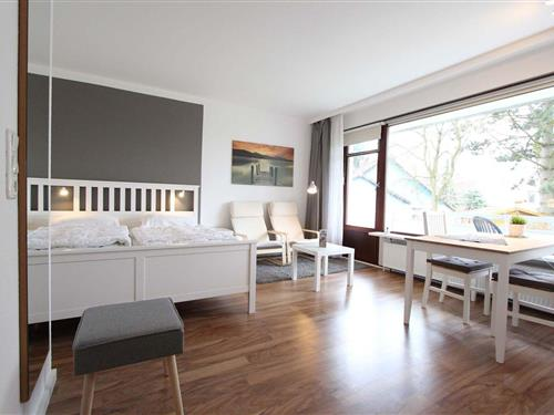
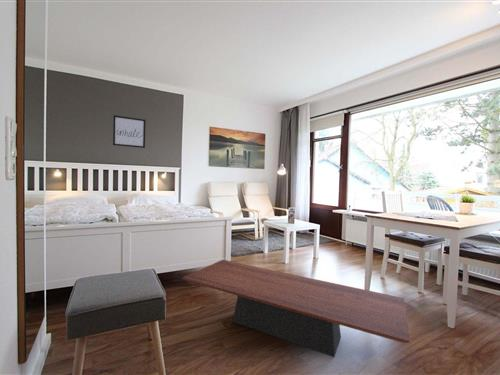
+ wall art (129, 132)
+ coffee table (285, 308)
